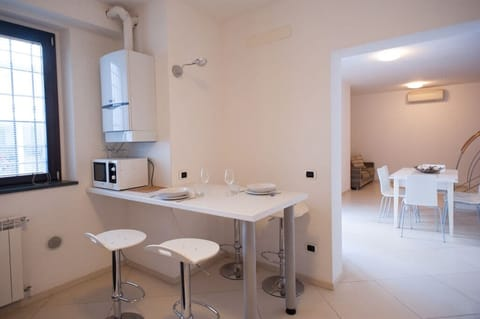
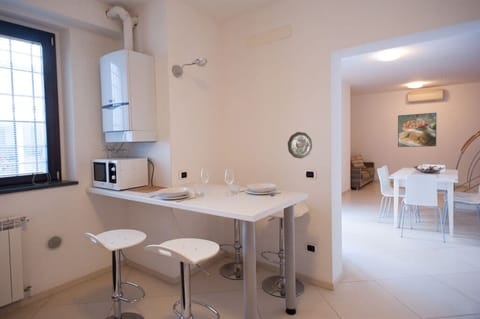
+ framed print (416, 130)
+ decorative plate (300, 145)
